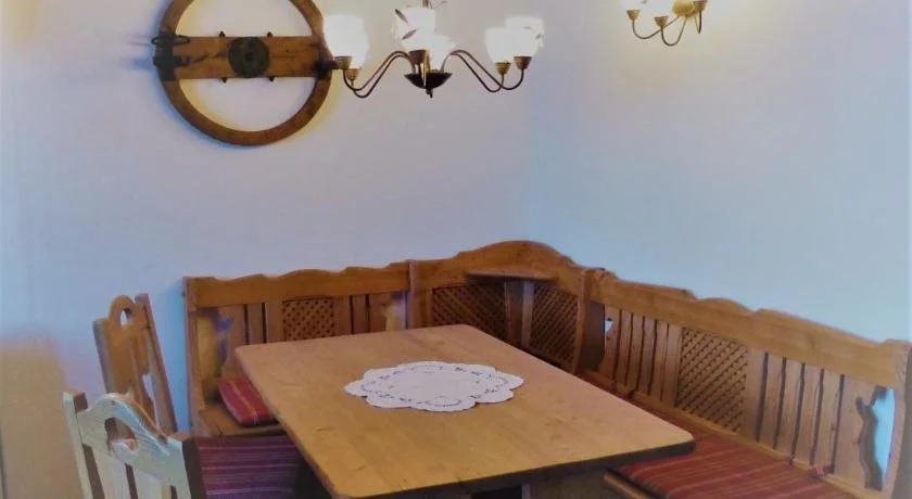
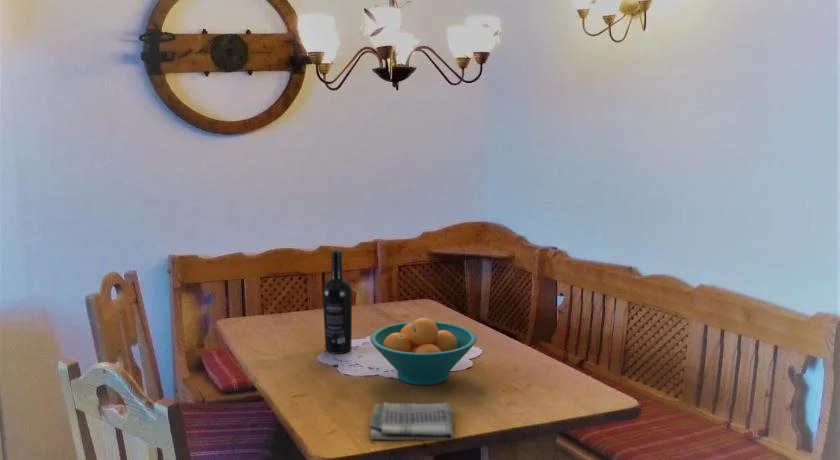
+ wine bottle (337, 300)
+ fruit bowl (423, 347)
+ dish towel (411, 418)
